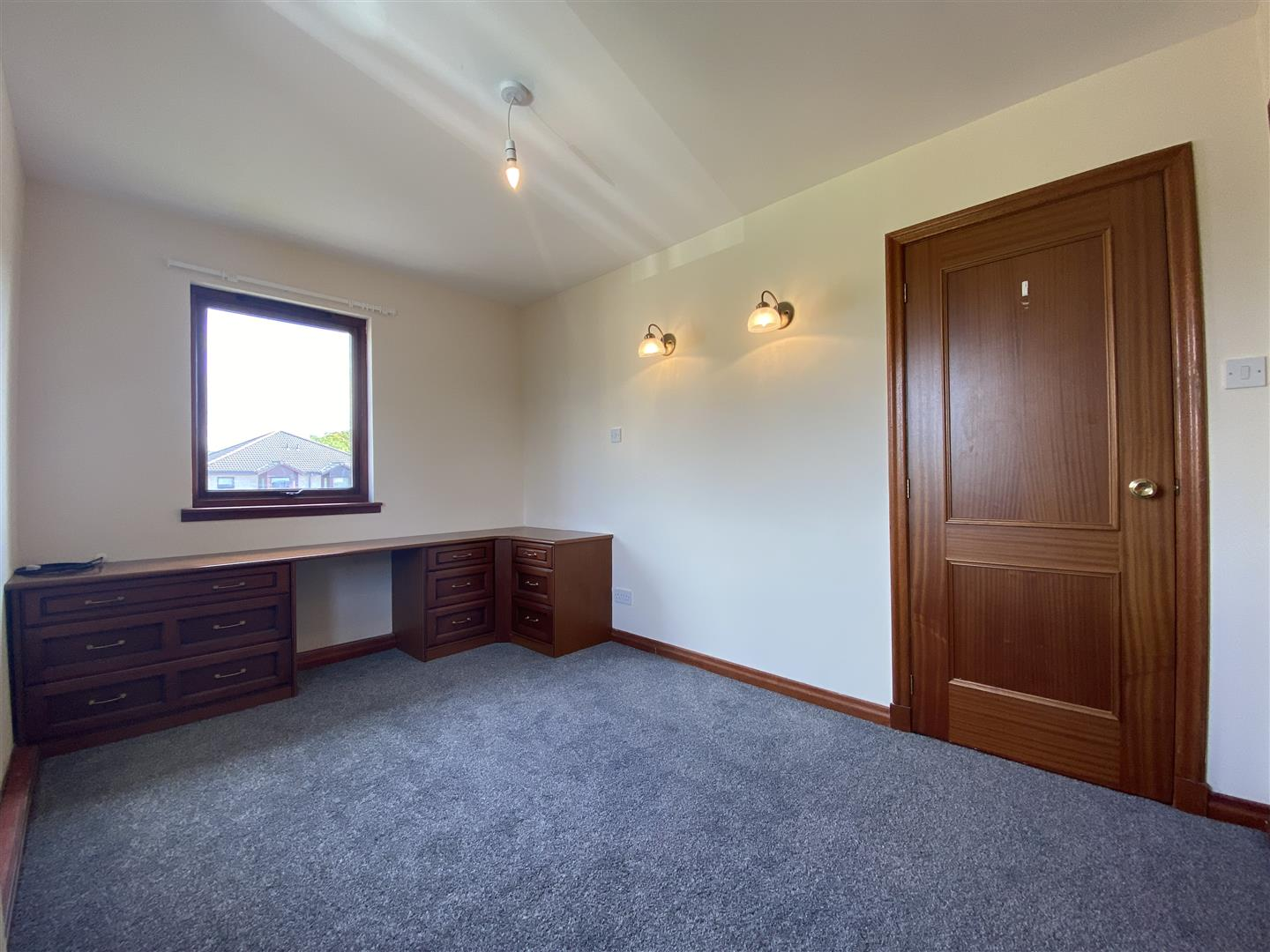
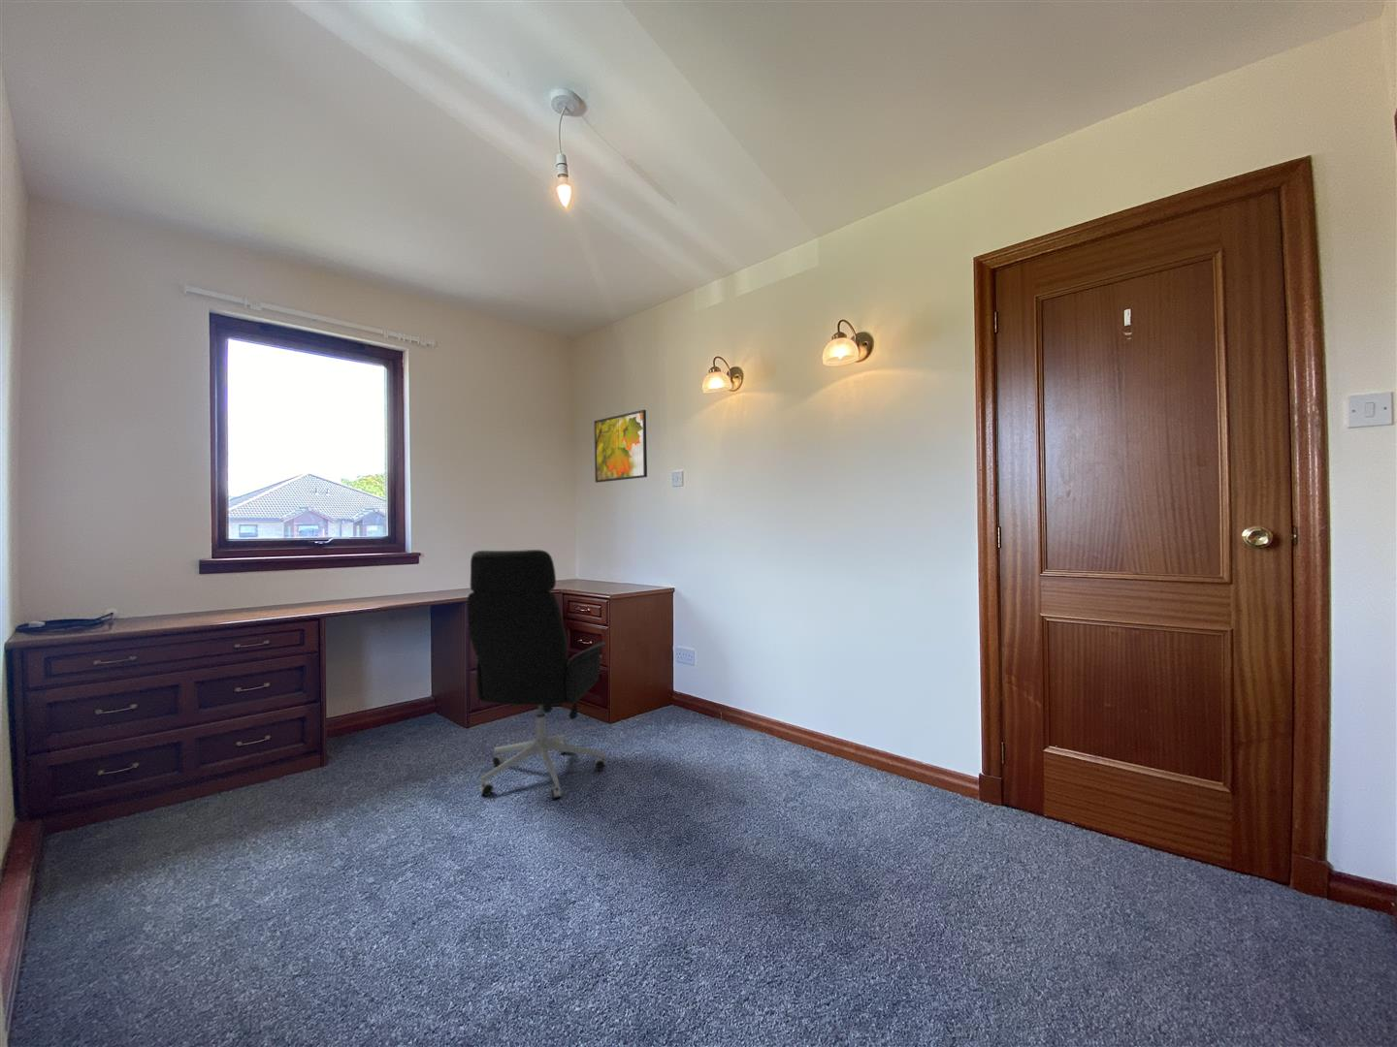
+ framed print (619, 447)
+ office chair (537, 662)
